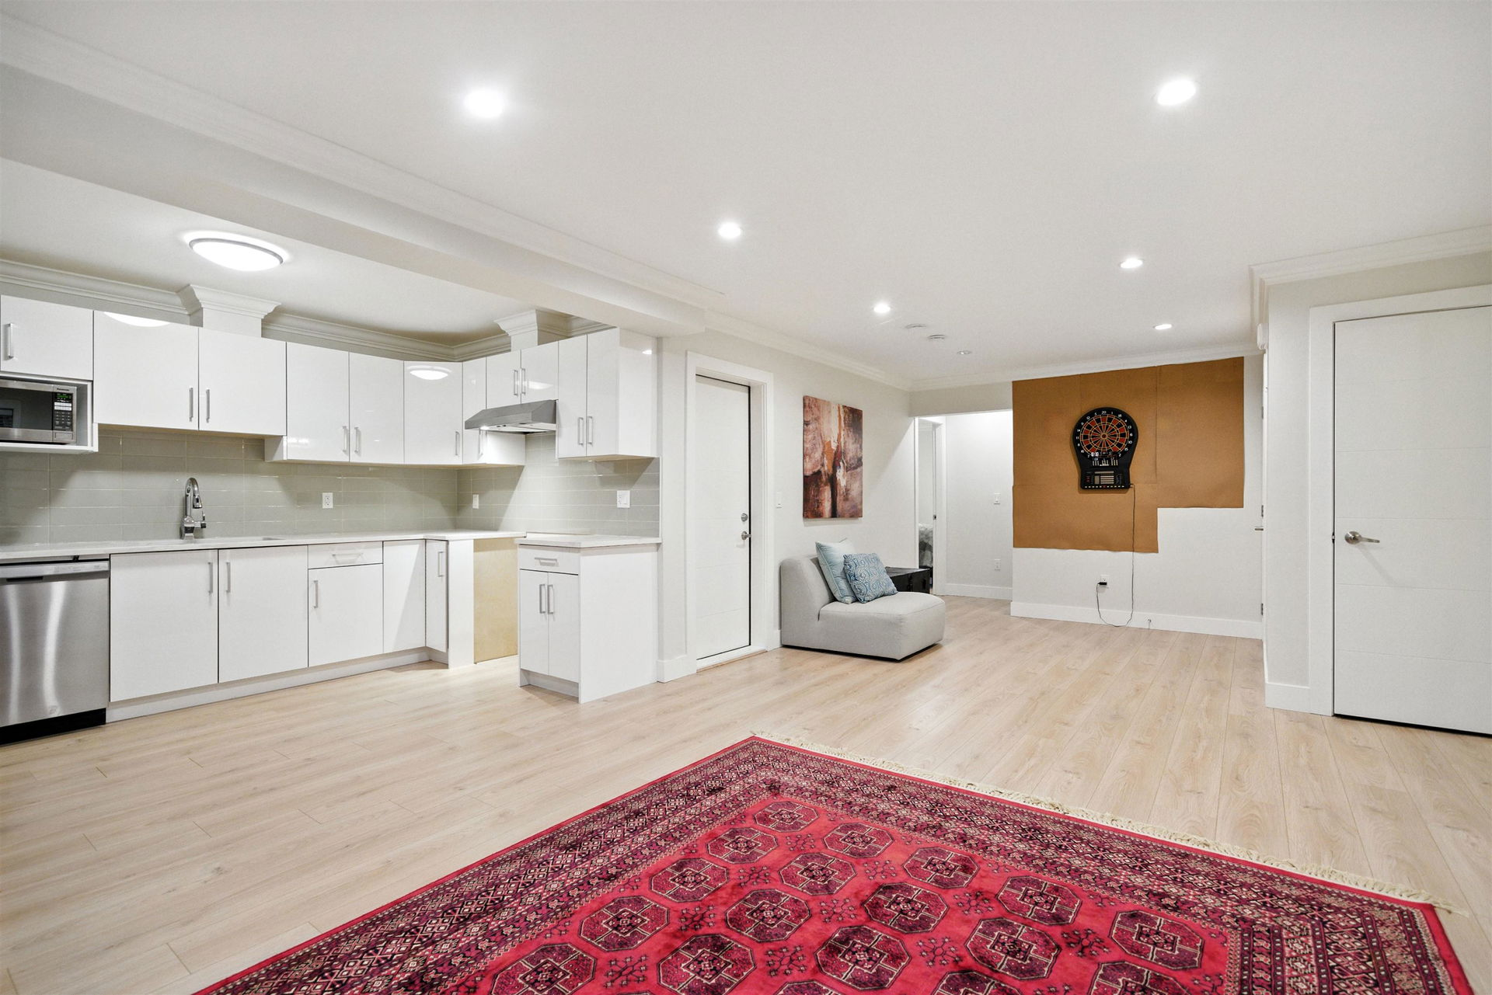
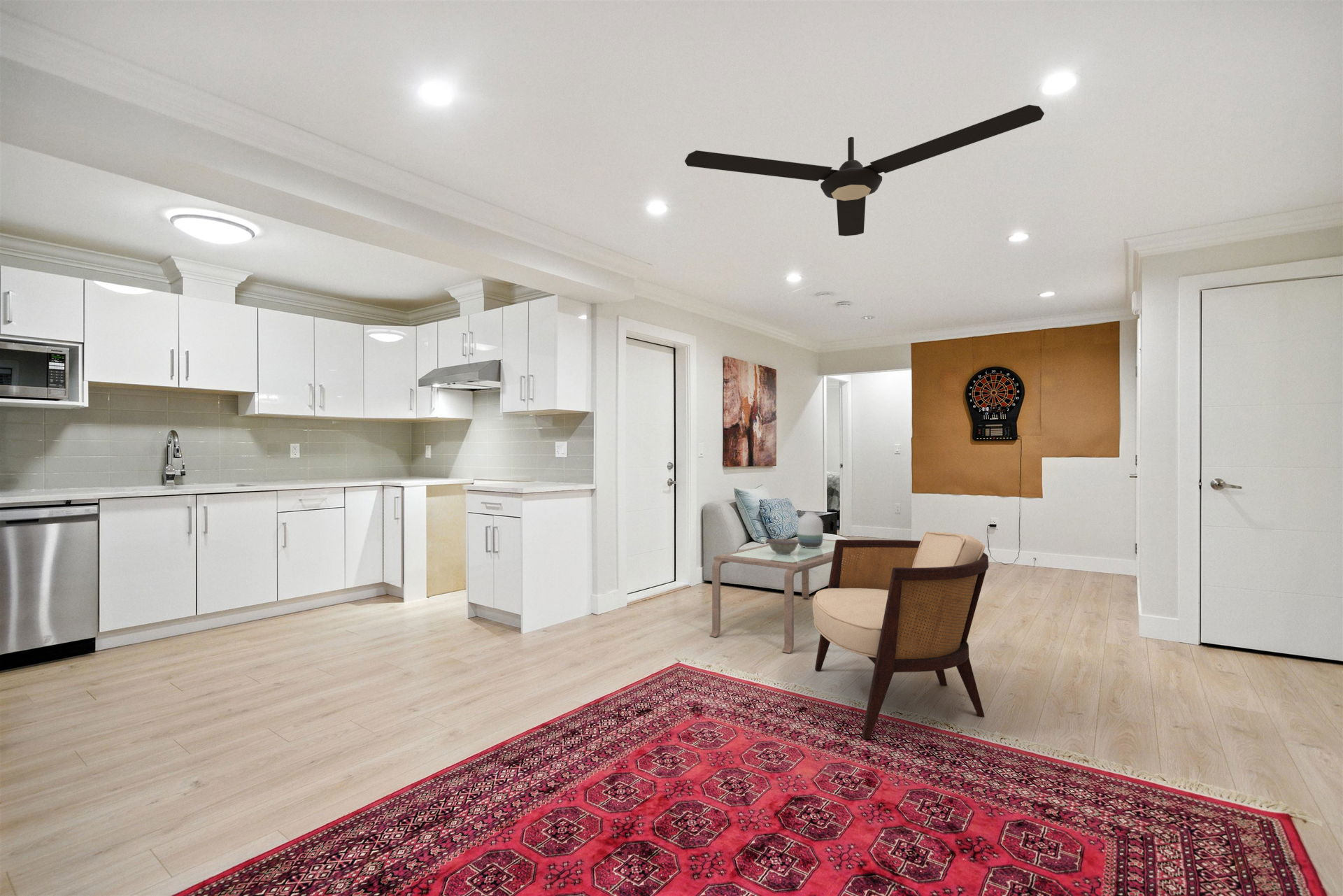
+ armchair (895, 615)
+ vase (810, 529)
+ coffee table (802, 585)
+ decorative bowl (783, 547)
+ ceiling fan (851, 182)
